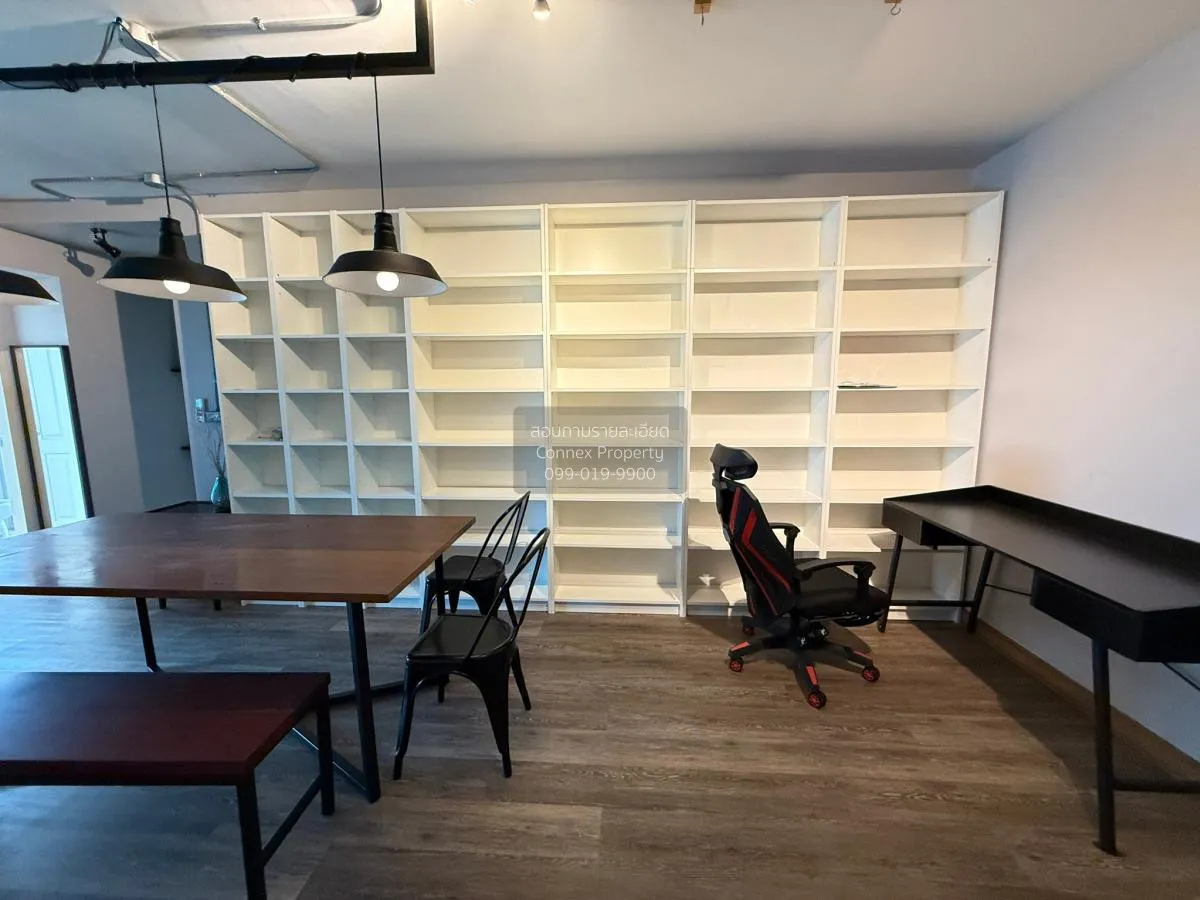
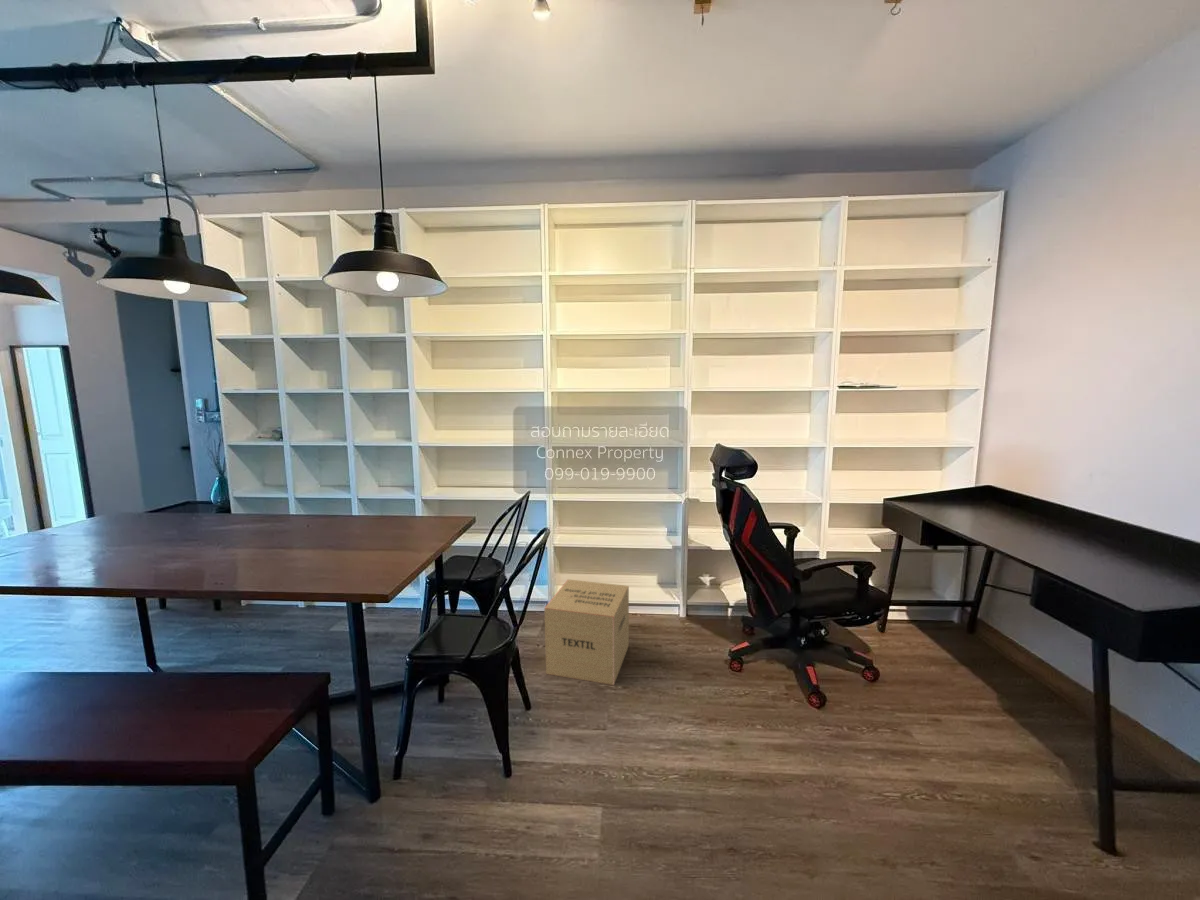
+ cardboard box (589, 628)
